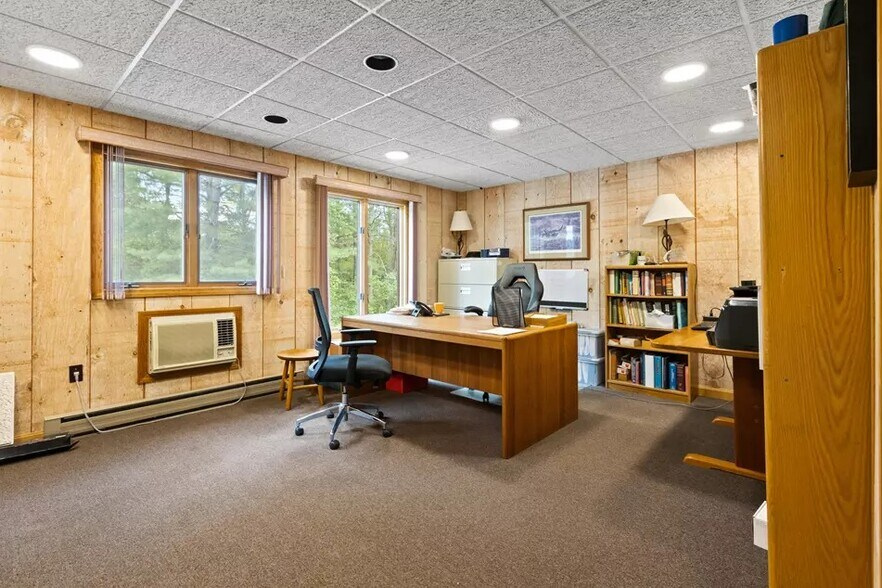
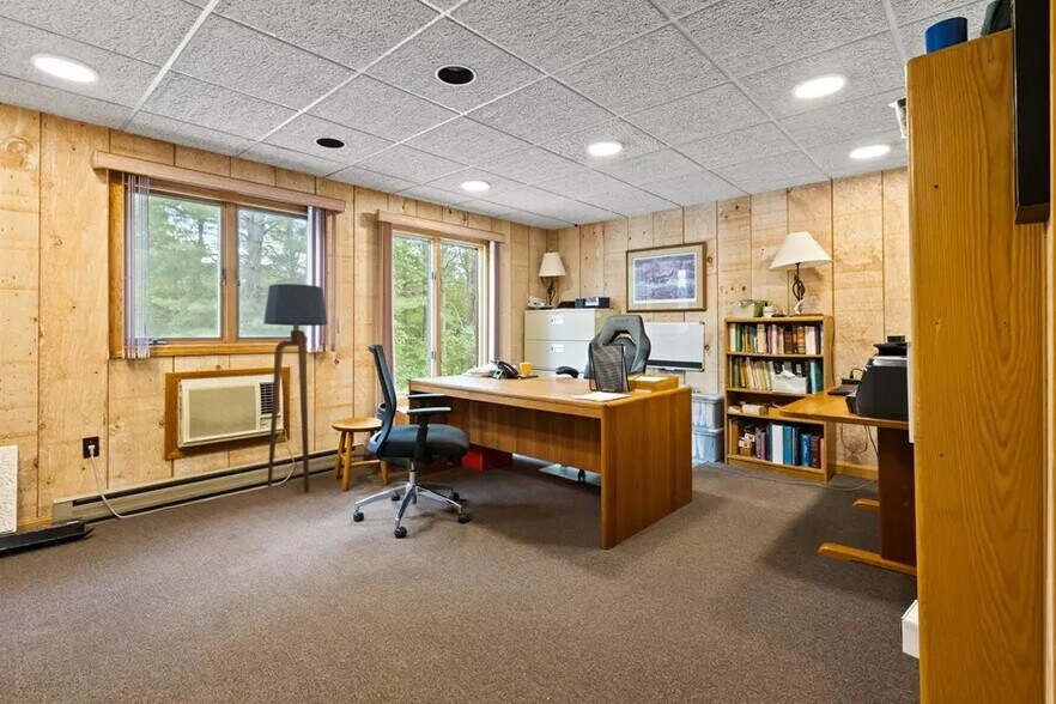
+ floor lamp (299, 387)
